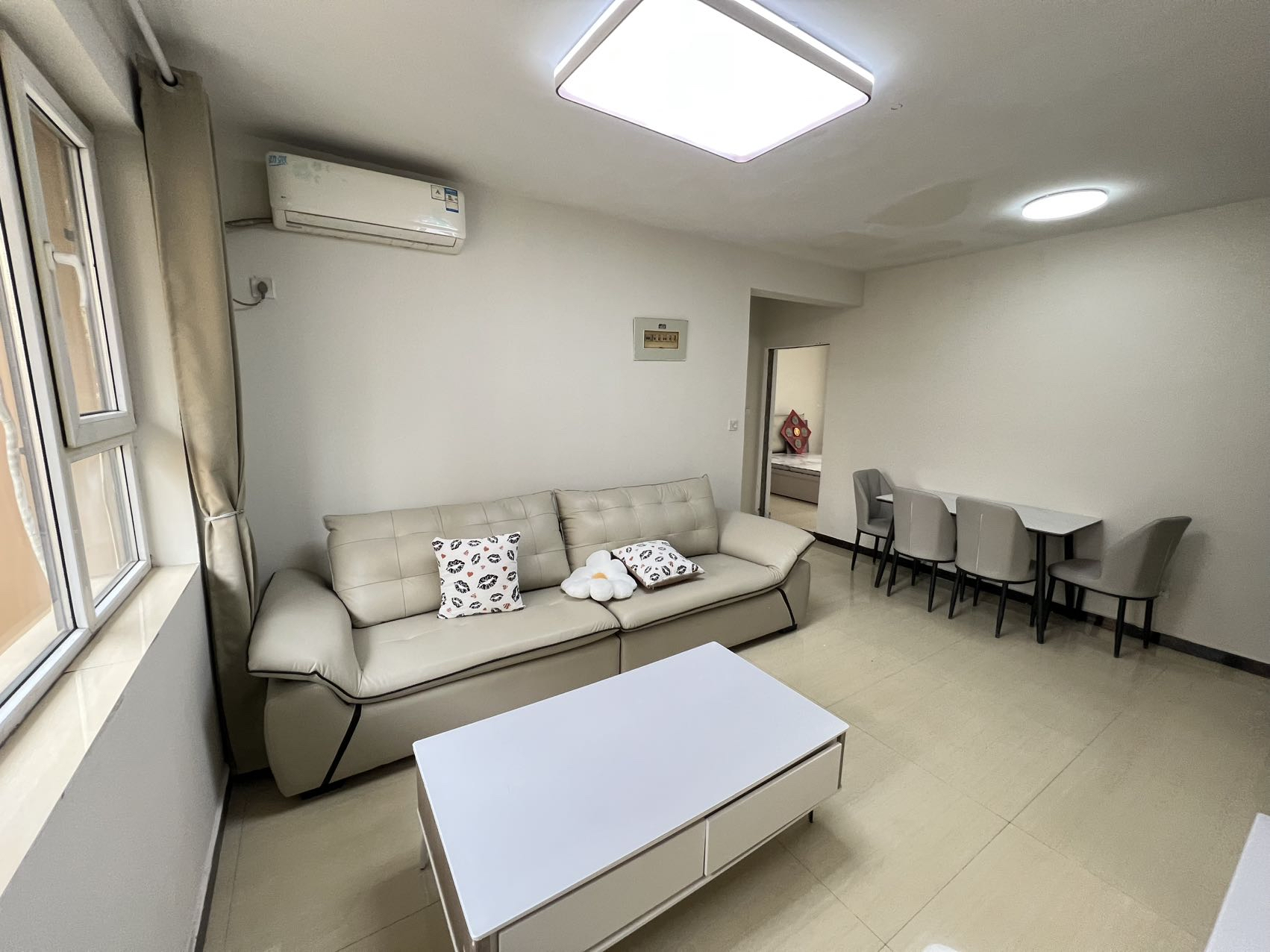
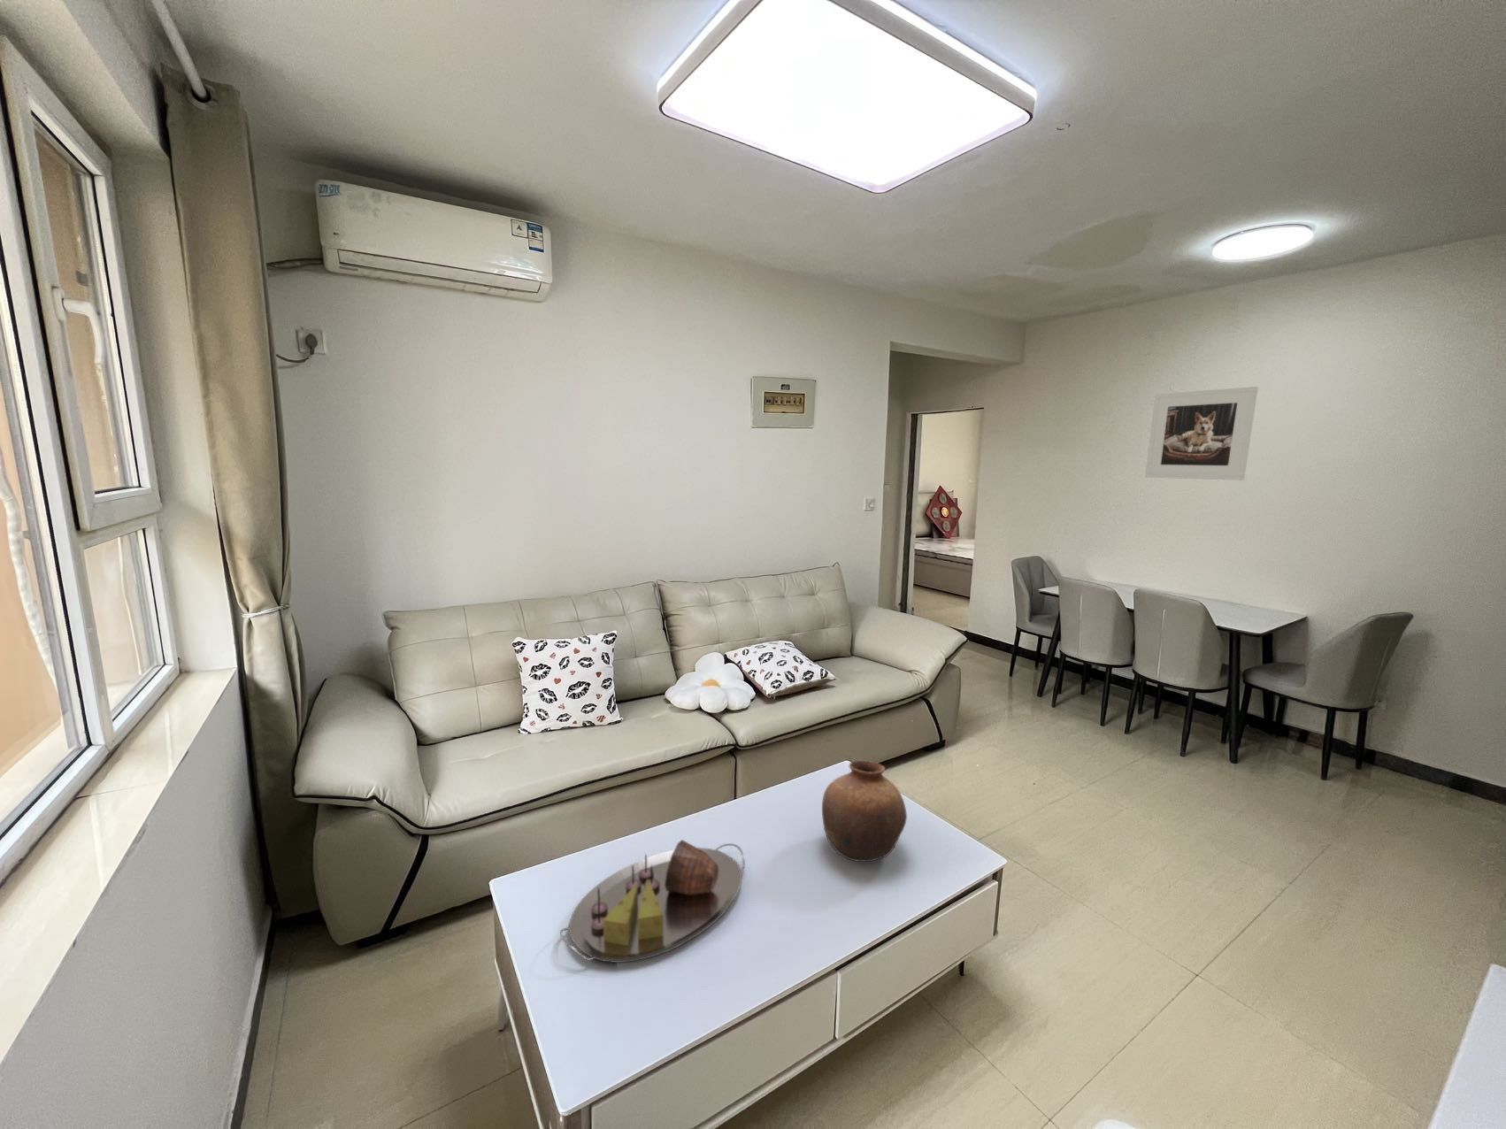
+ serving tray (661, 880)
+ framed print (1198, 434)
+ pottery (863, 809)
